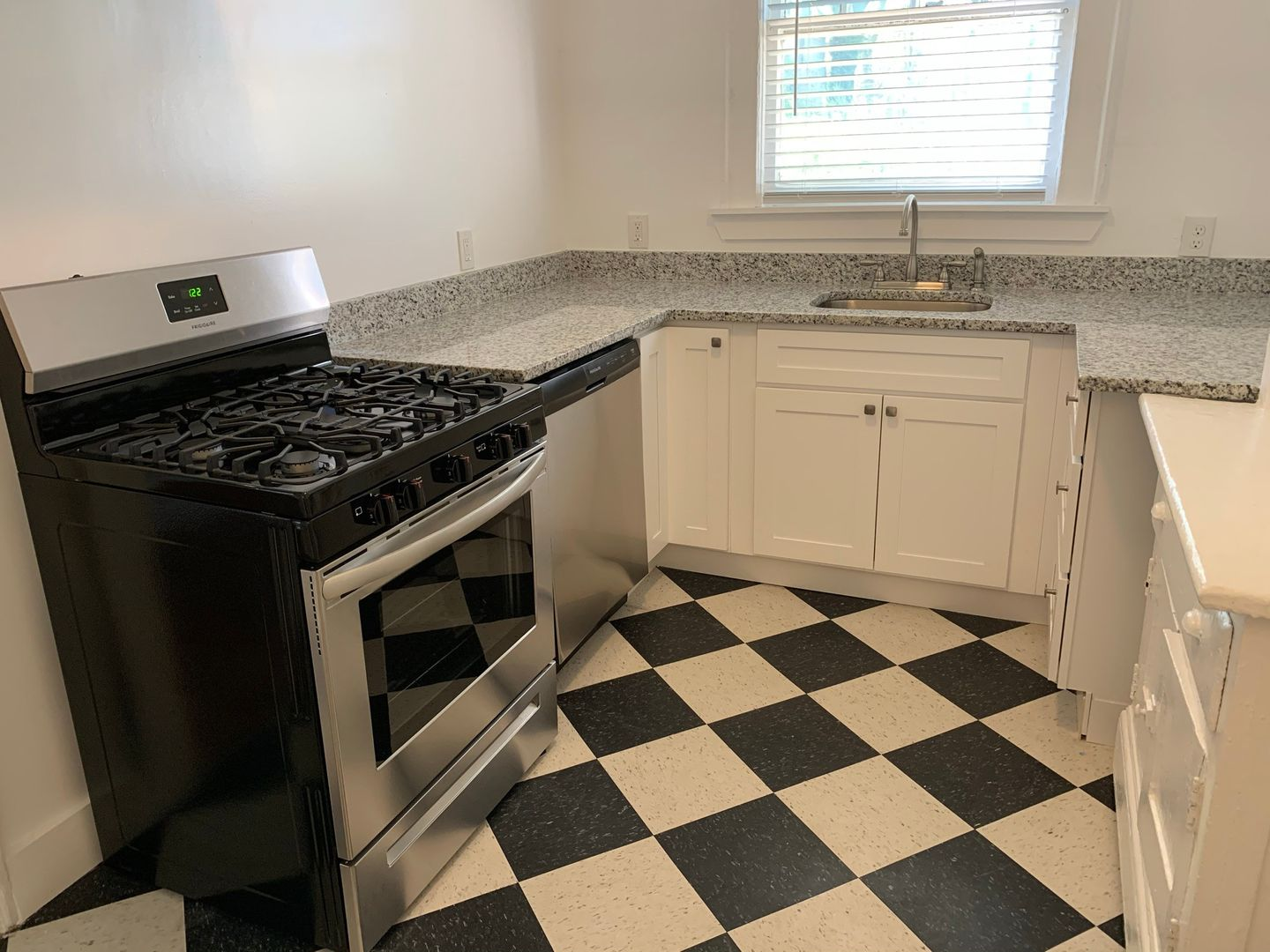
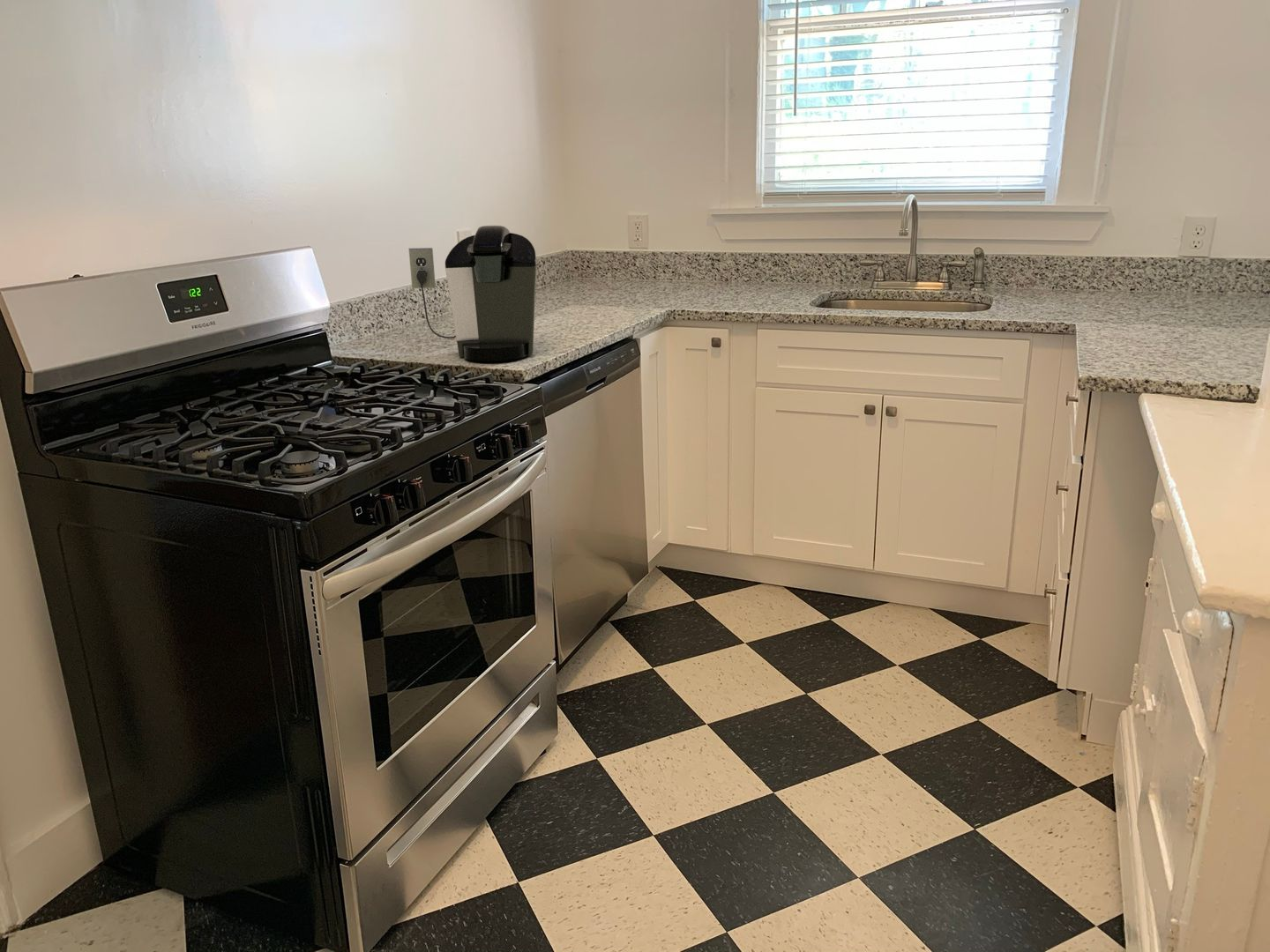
+ coffee maker (469, 291)
